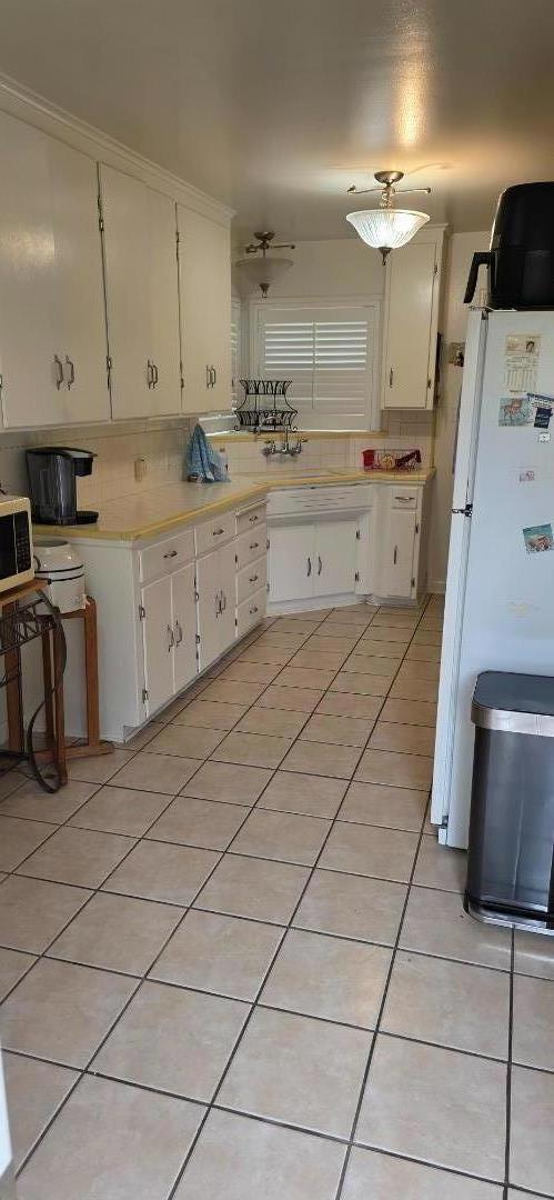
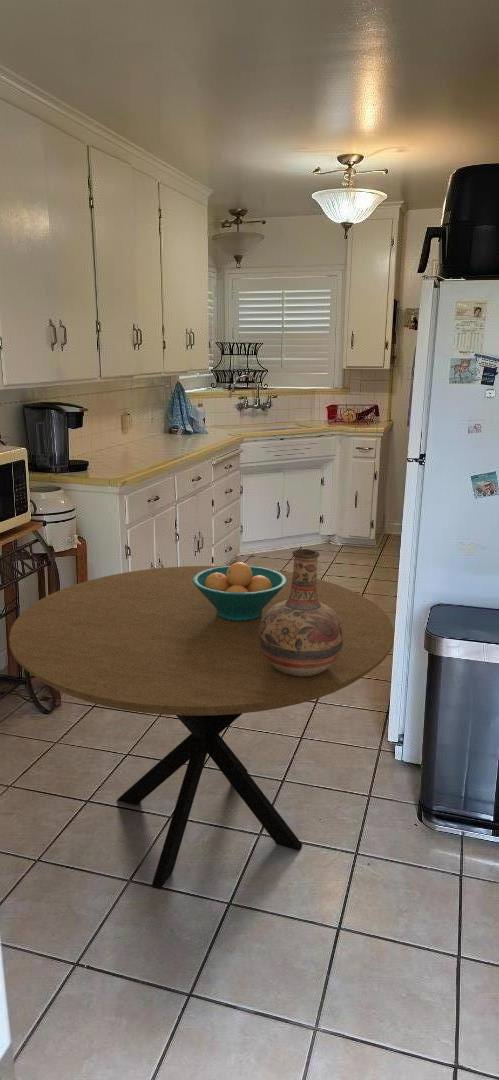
+ fruit bowl (239, 587)
+ dining table (205, 724)
+ vase (301, 610)
